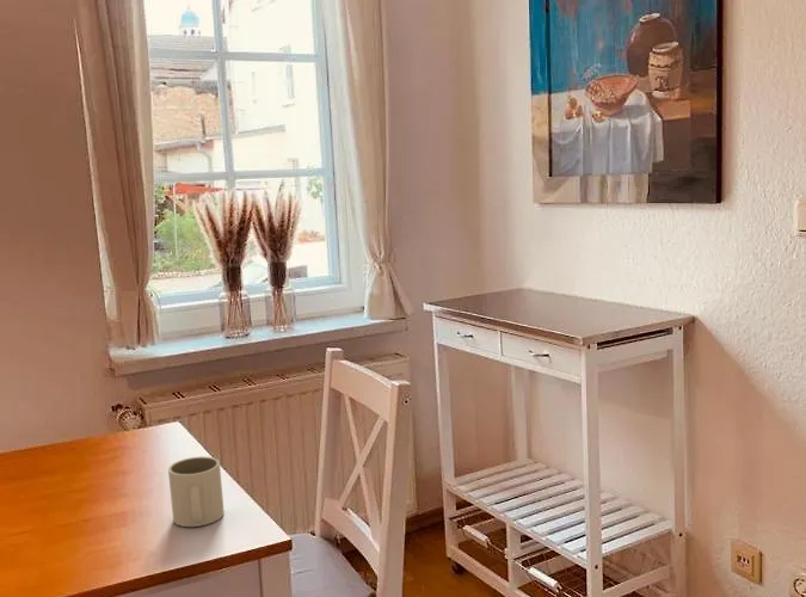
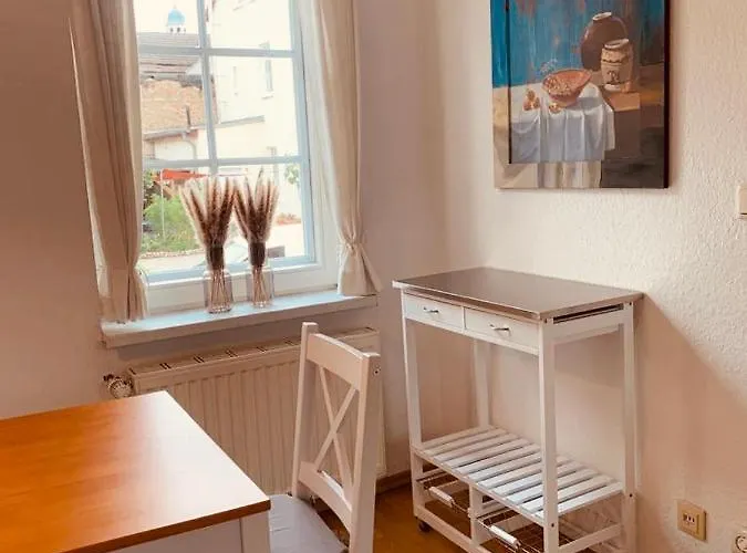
- mug (196, 494)
